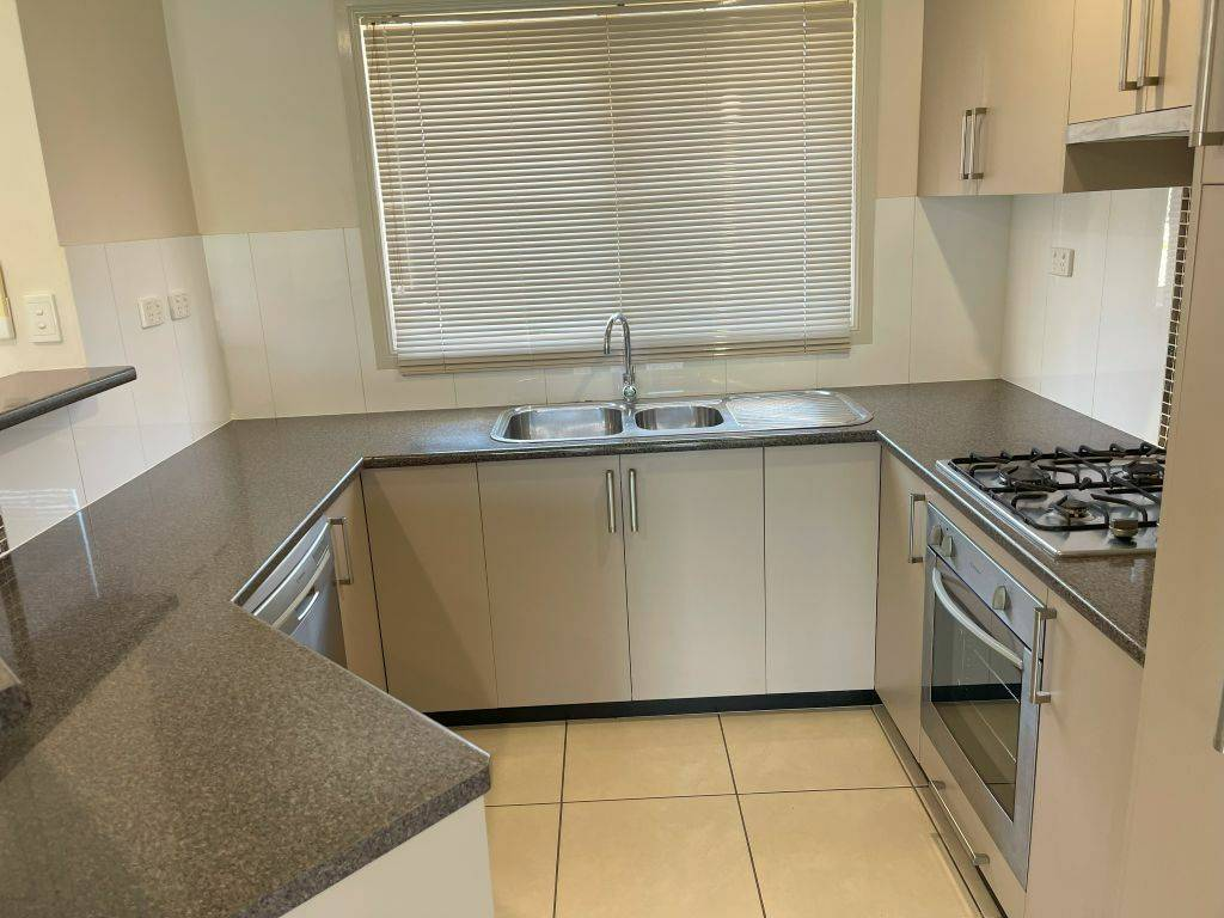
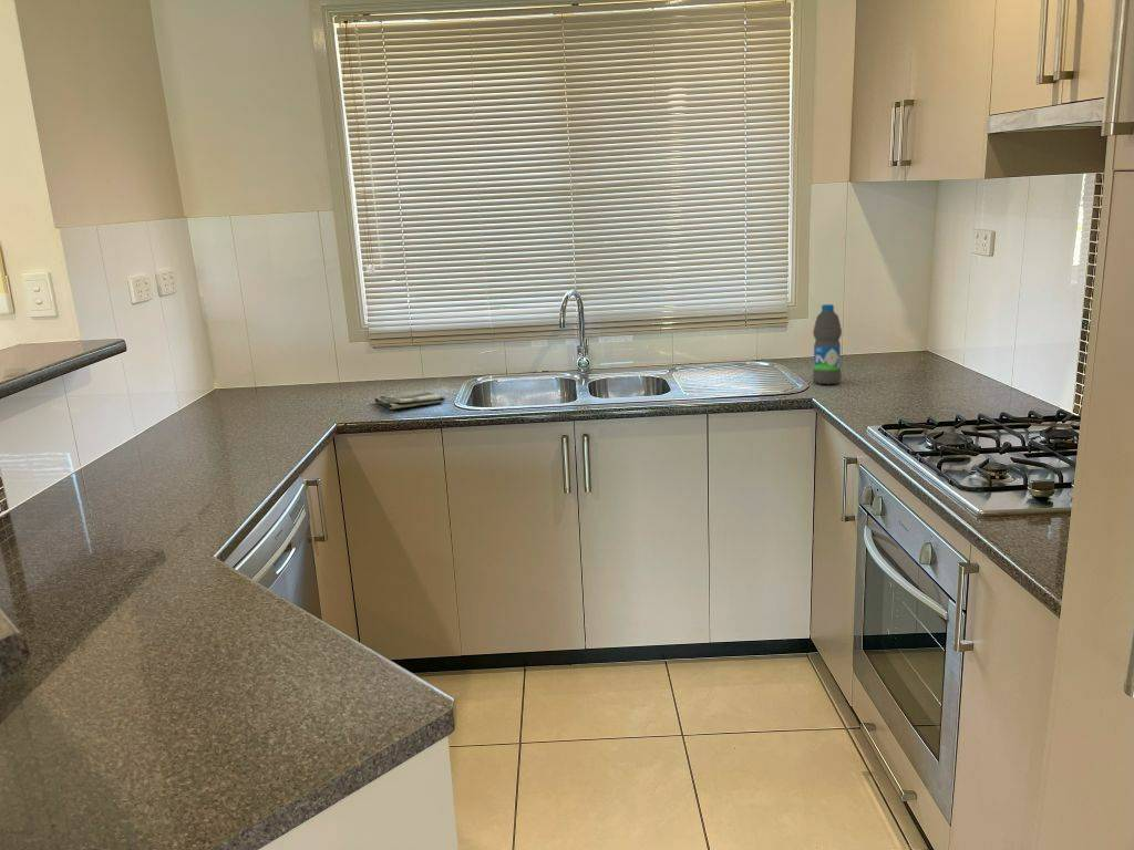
+ water bottle (826, 343)
+ dish towel (409, 397)
